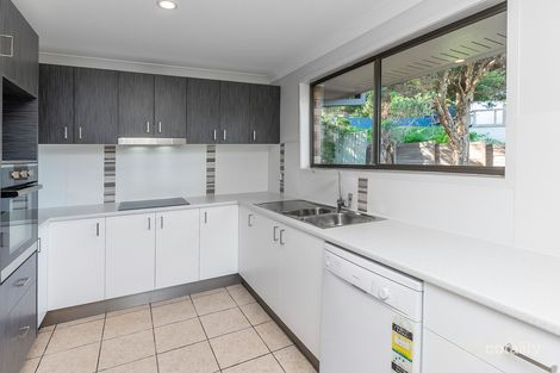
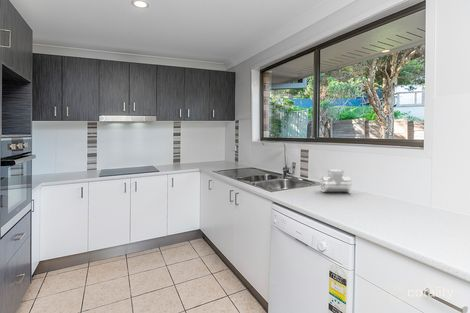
+ pipe fitting (335, 181)
